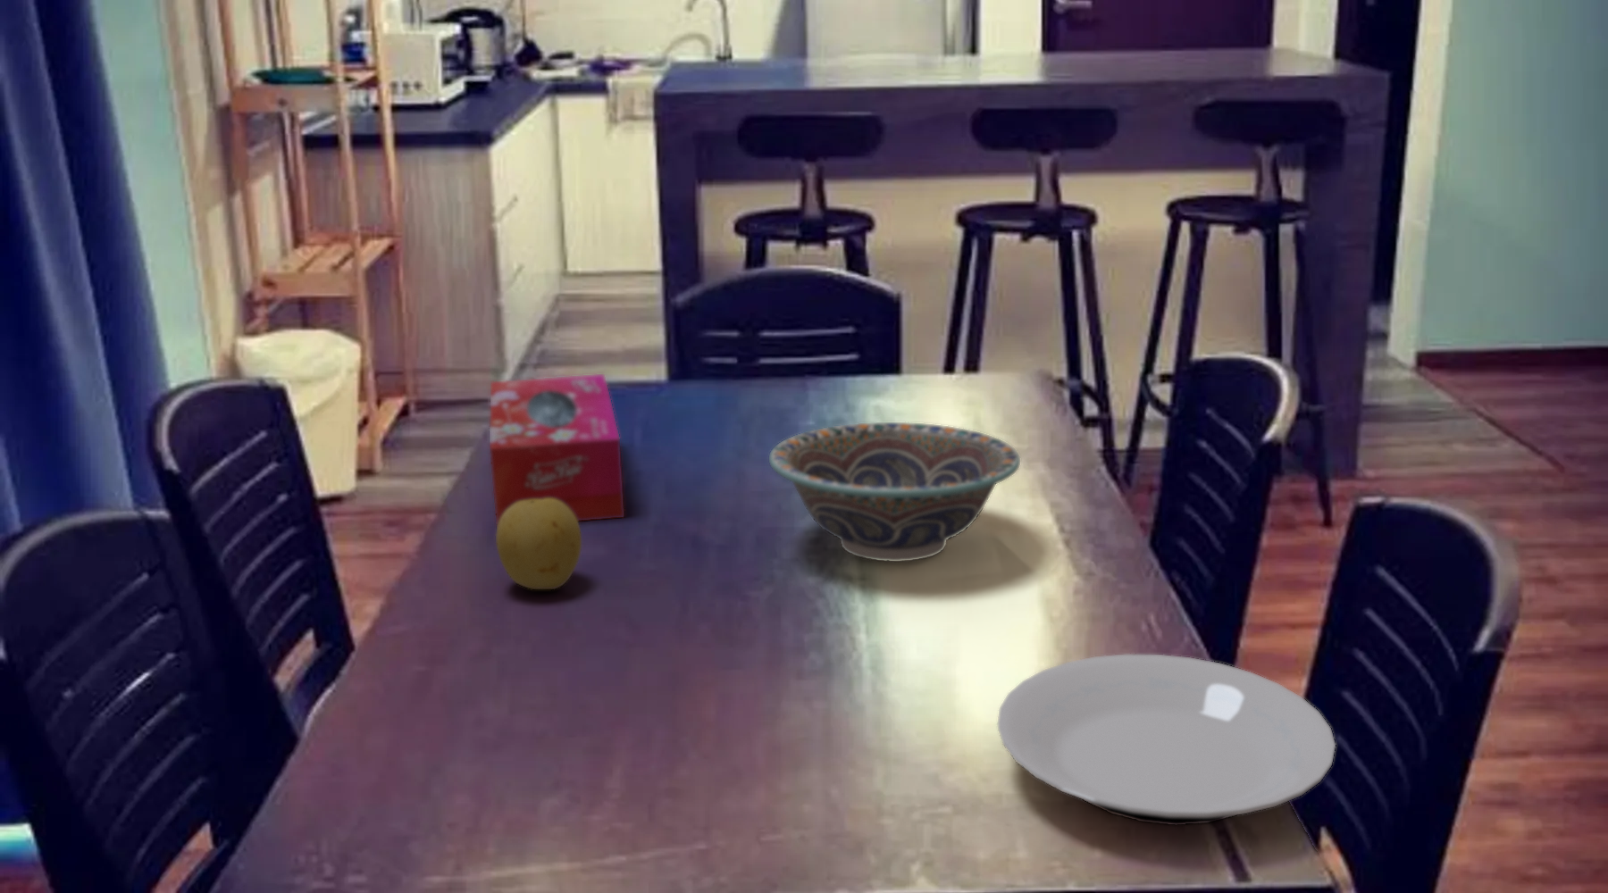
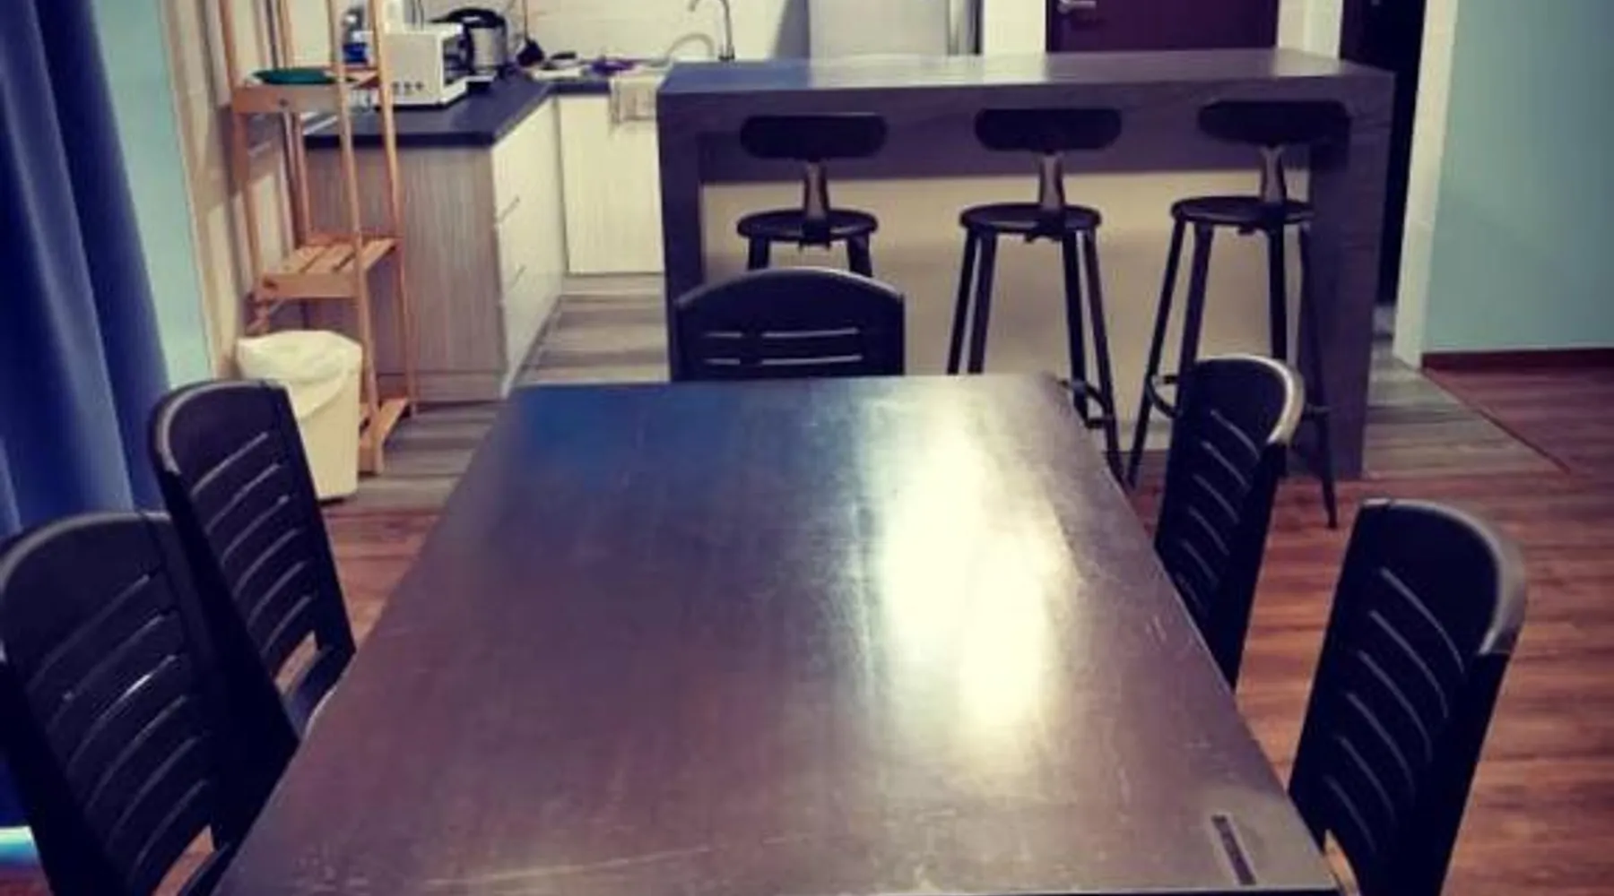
- plate (1161, 748)
- fruit (539, 542)
- decorative bowl (894, 496)
- tissue box (554, 445)
